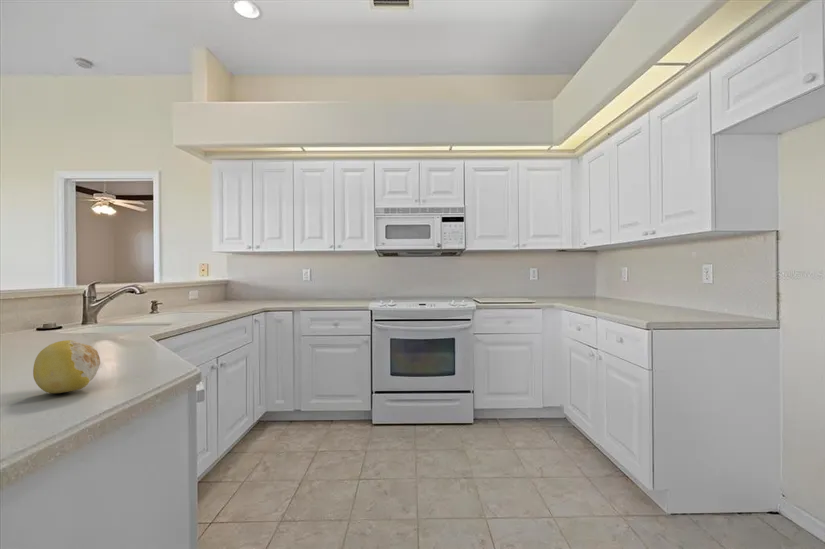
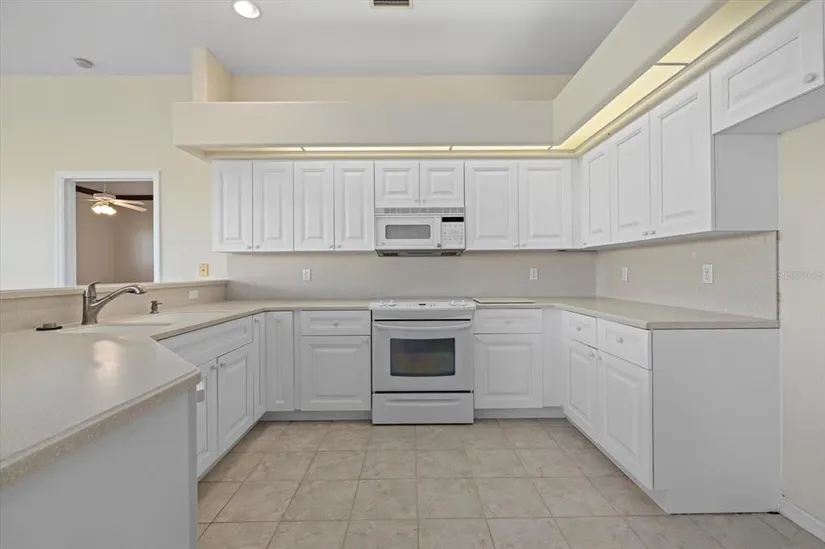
- fruit (68, 366)
